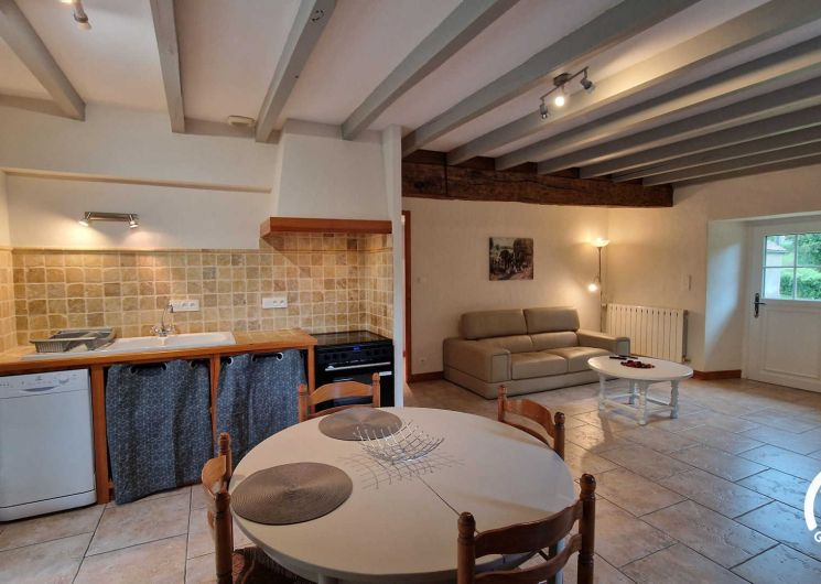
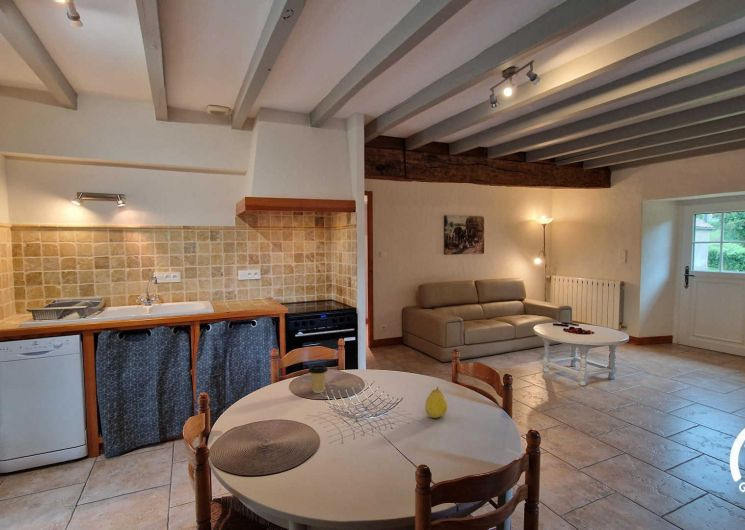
+ coffee cup (318, 378)
+ fruit (436, 402)
